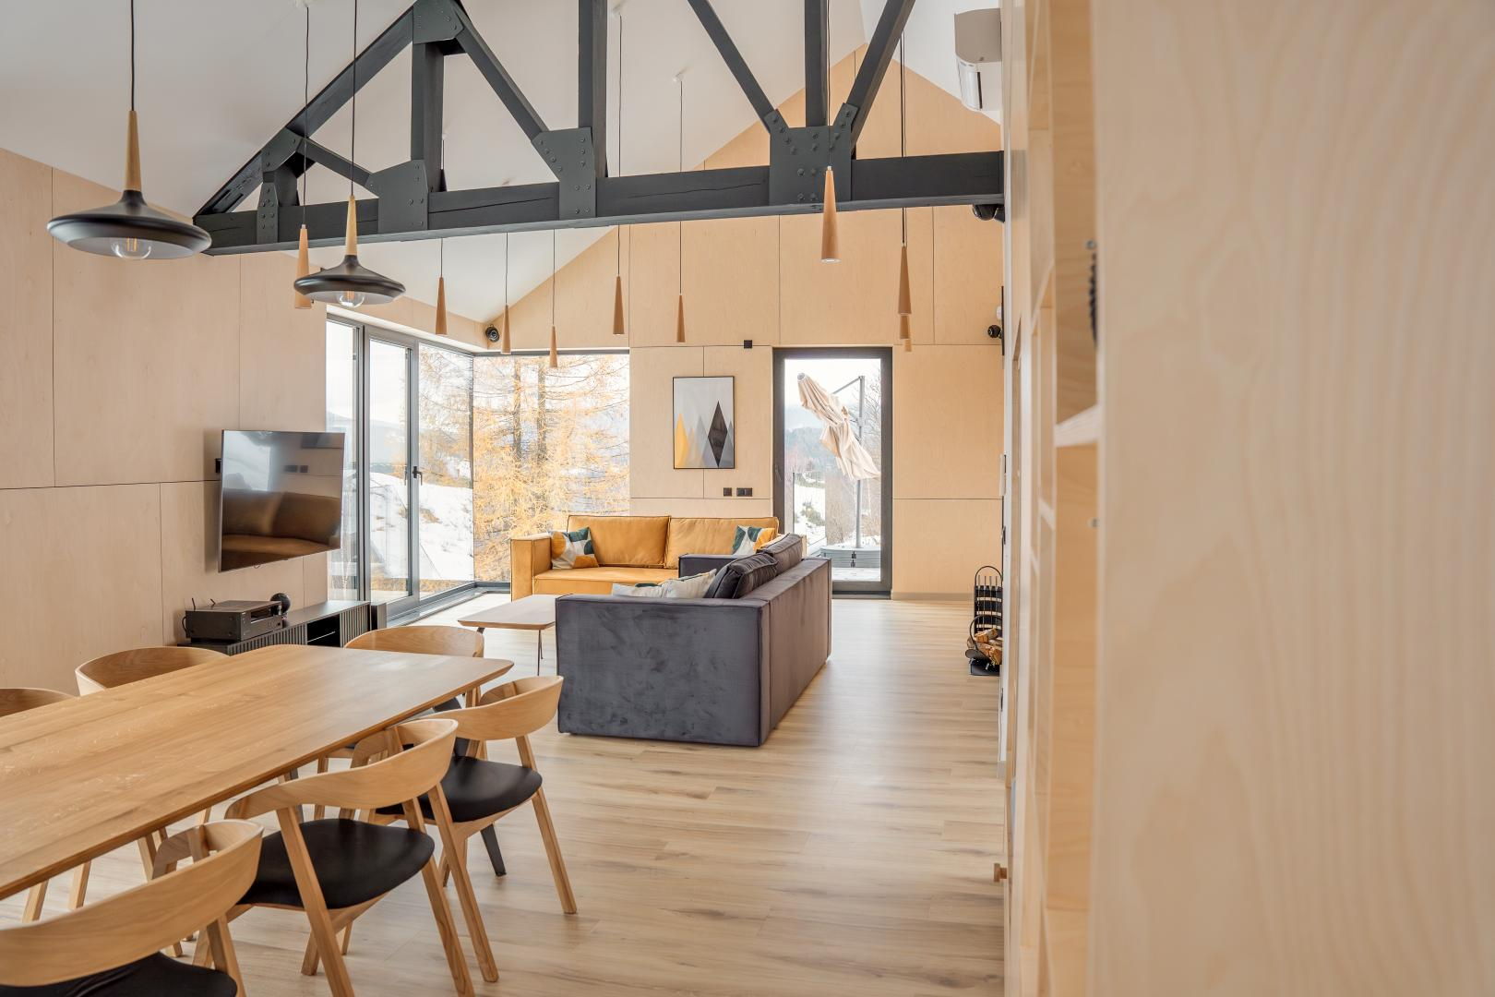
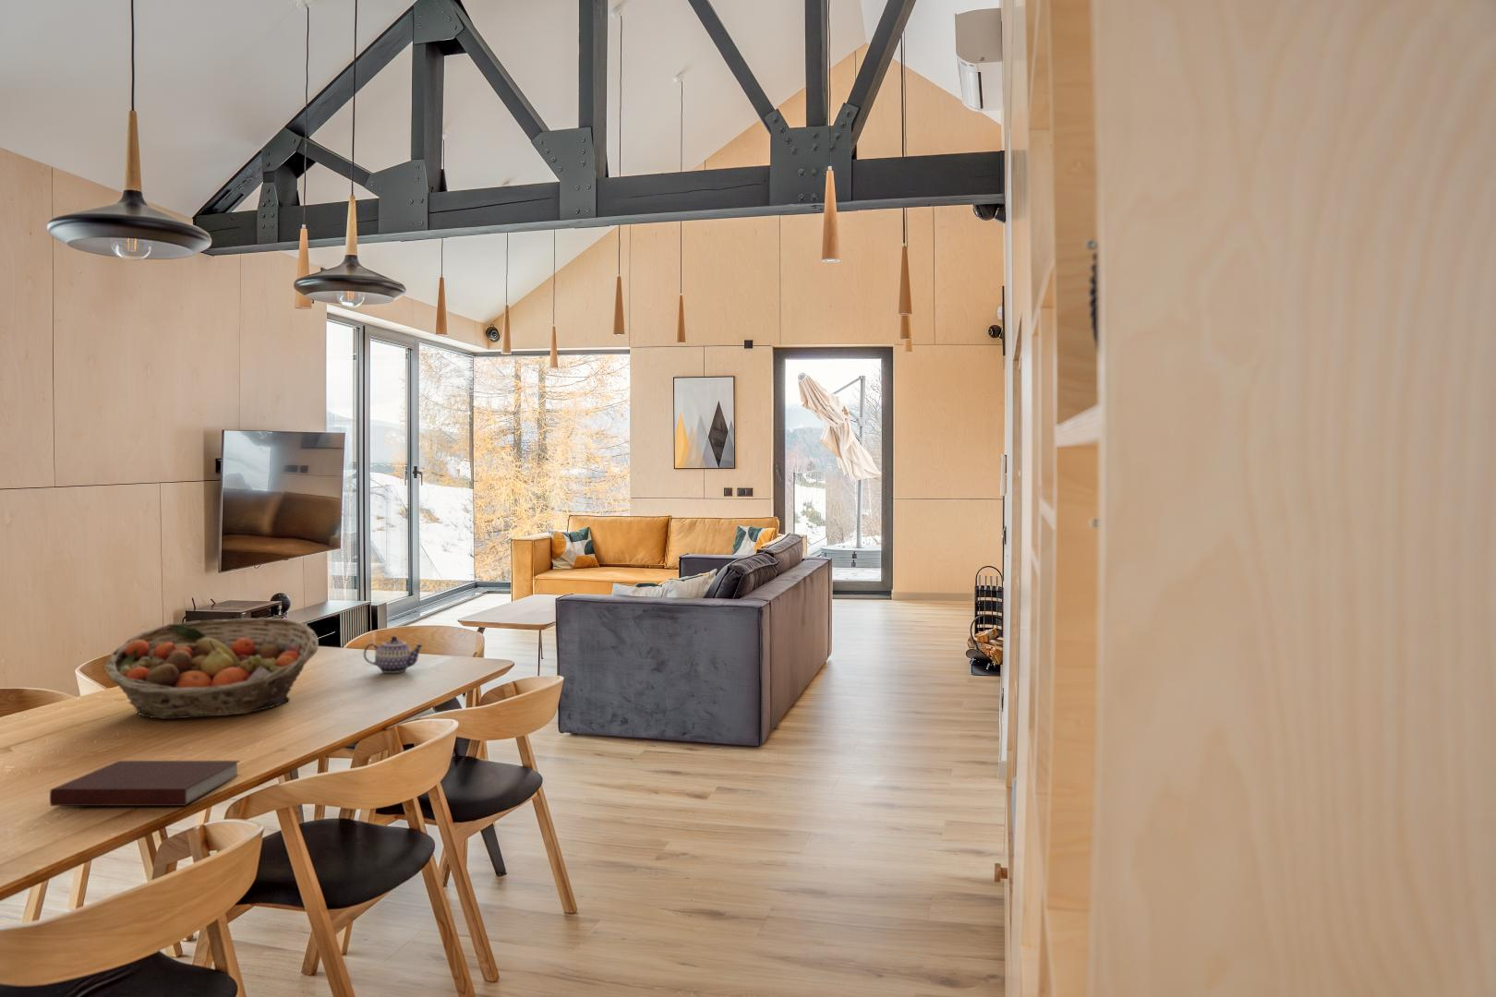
+ notebook (149, 782)
+ fruit basket (216, 665)
+ teapot (393, 653)
